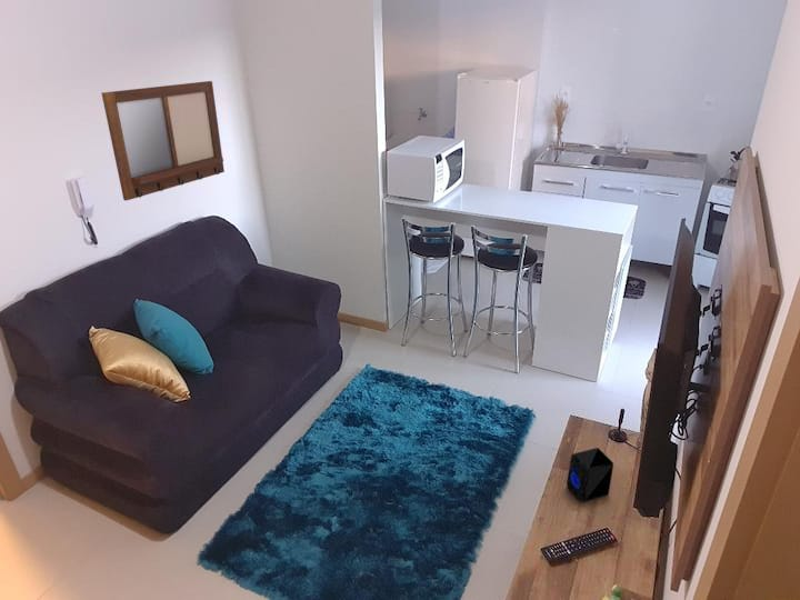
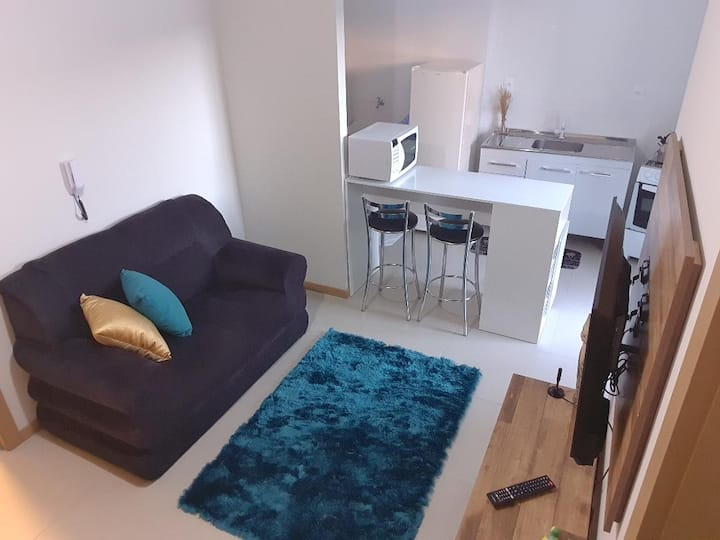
- speaker (589, 474)
- writing board (173, 137)
